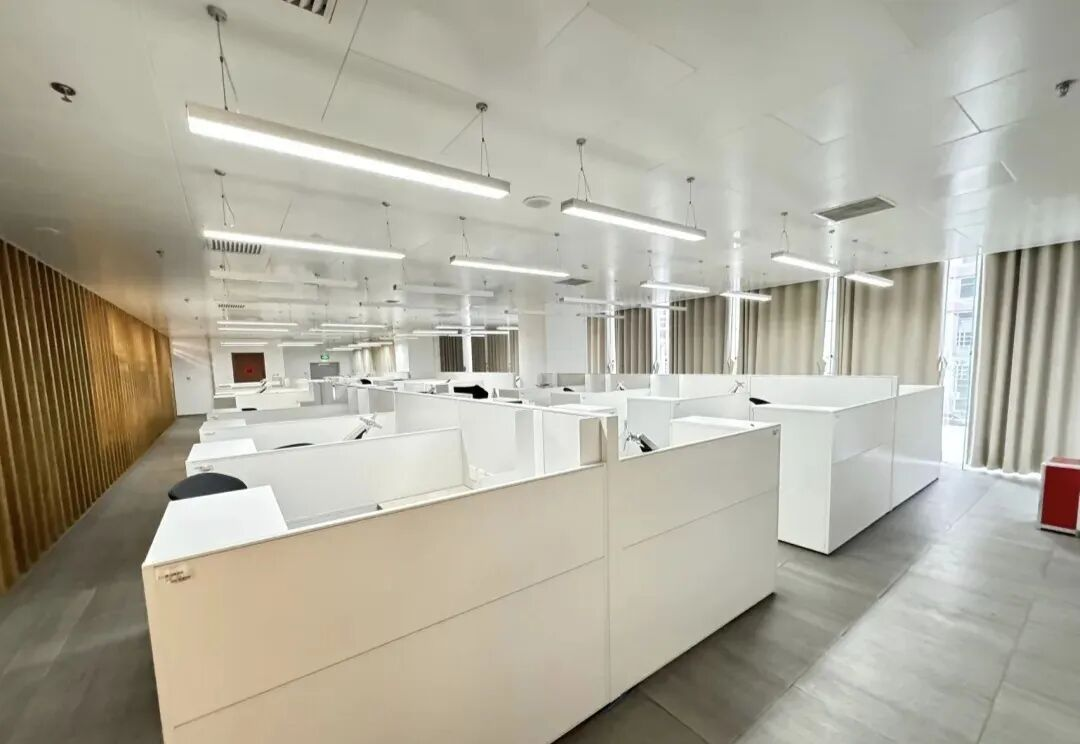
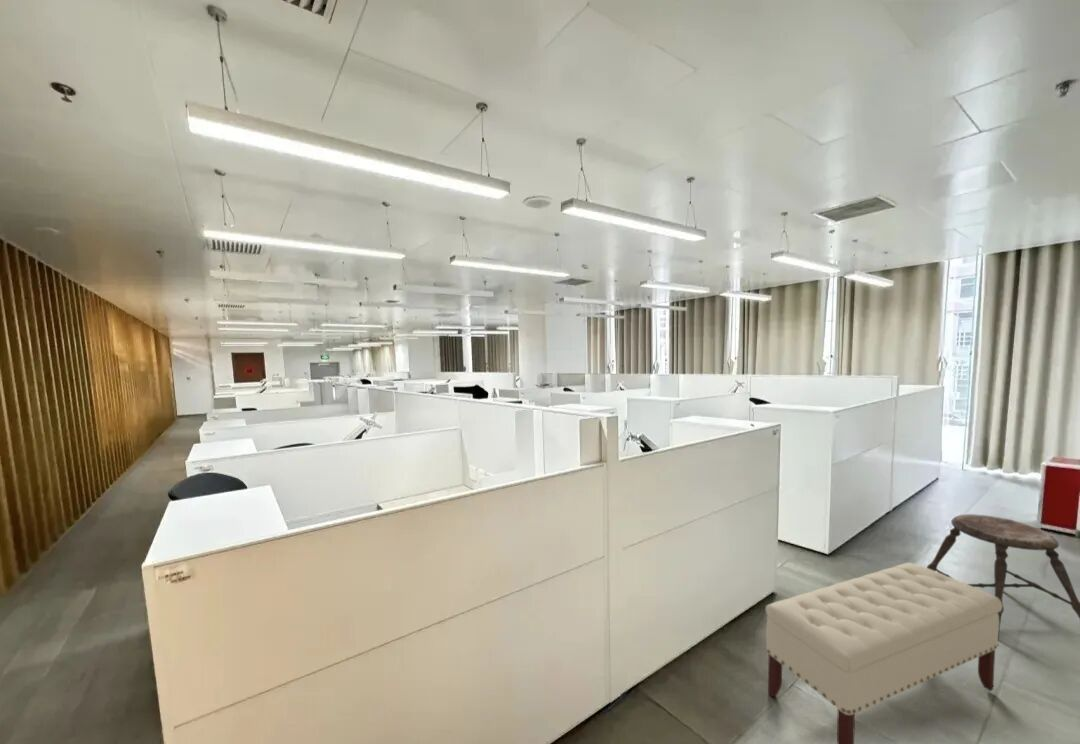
+ bench (881, 645)
+ stool (999, 569)
